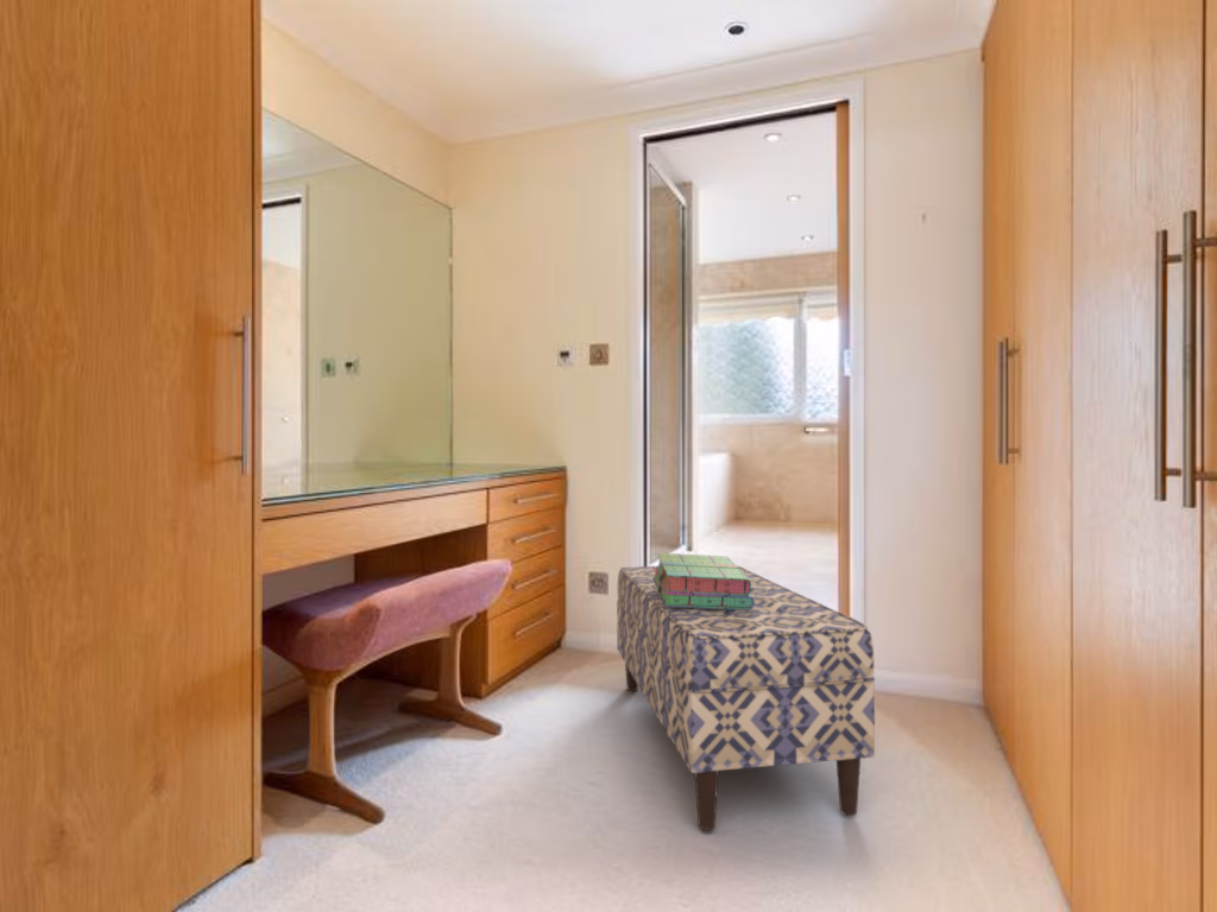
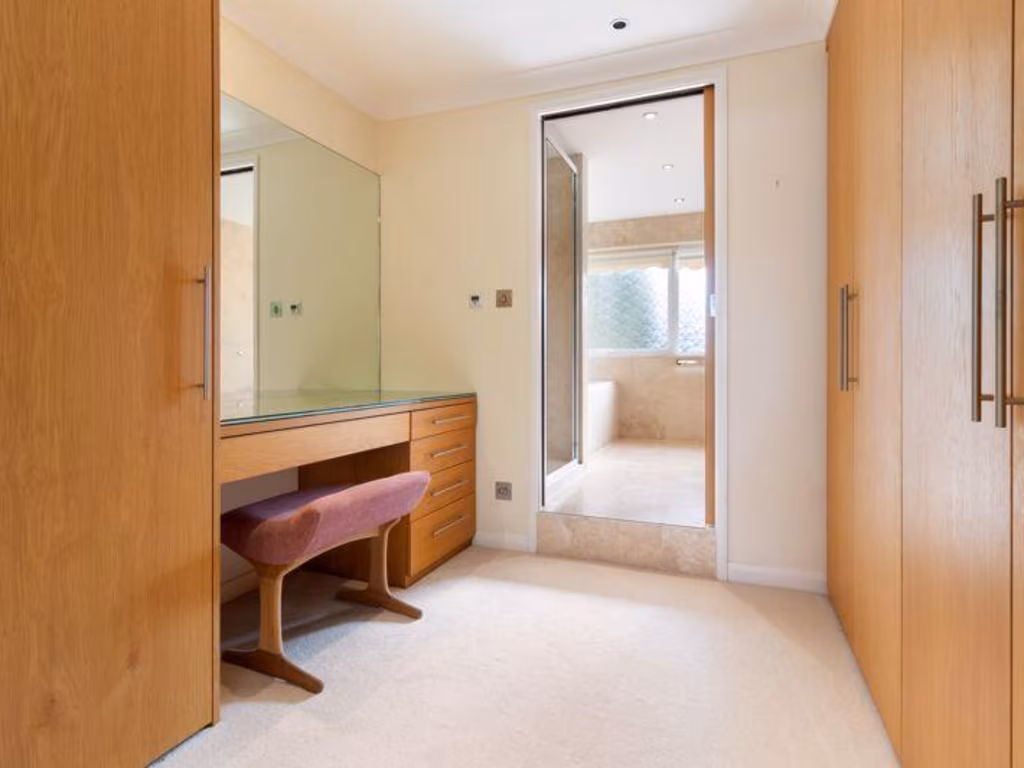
- bench (718, 664)
- stack of books (699, 582)
